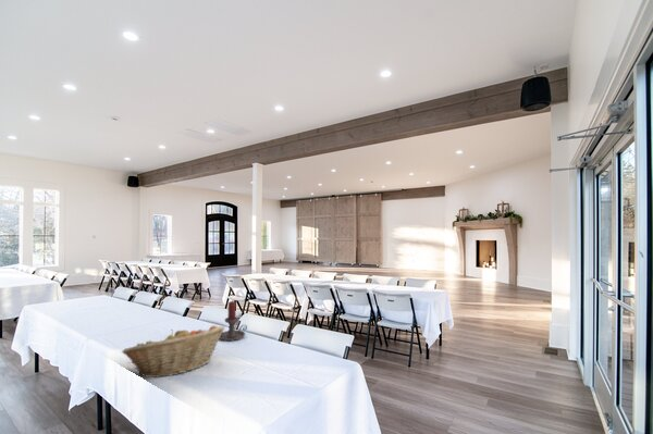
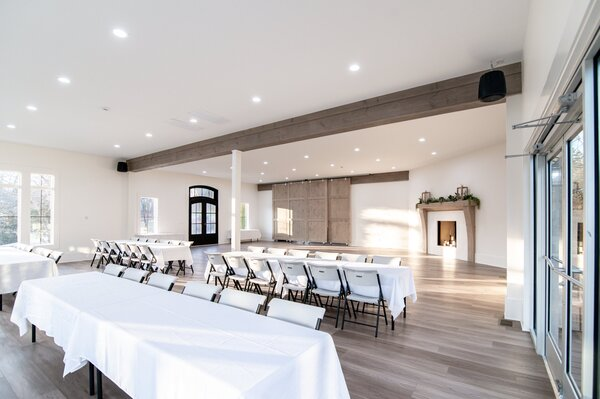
- fruit basket (176, 346)
- candle holder (234, 318)
